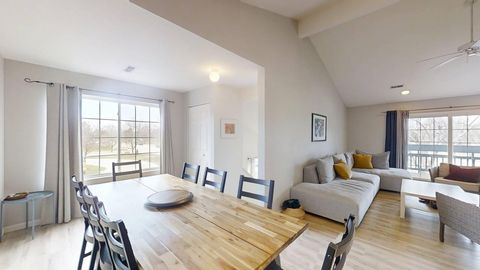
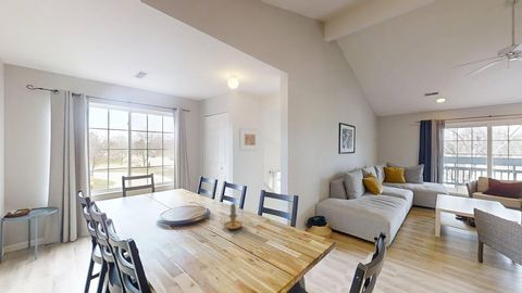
+ candle (231, 214)
